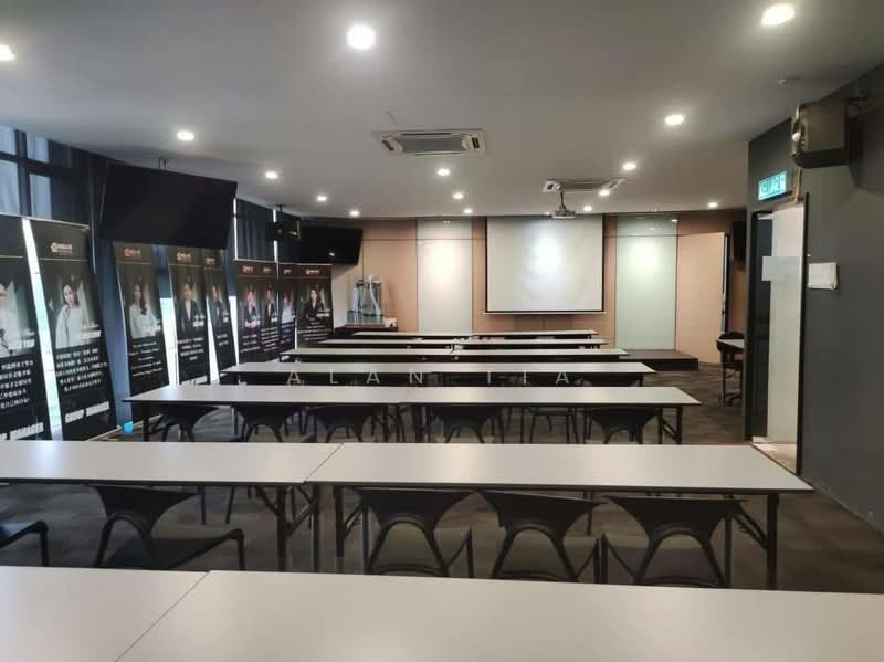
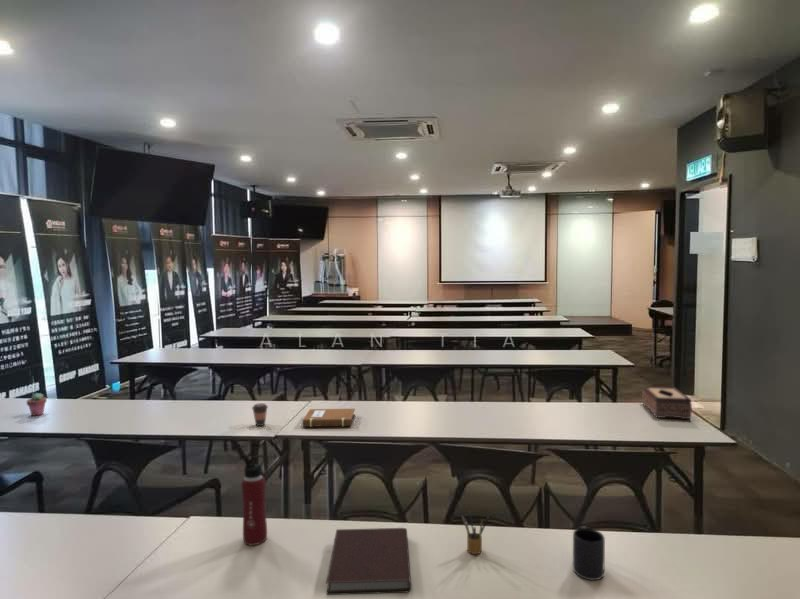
+ mug (586, 548)
+ pencil box (475, 532)
+ water bottle (254, 497)
+ potted succulent (36, 403)
+ coffee cup (260, 414)
+ notebook (328, 417)
+ notebook (370, 558)
+ tissue box (665, 401)
